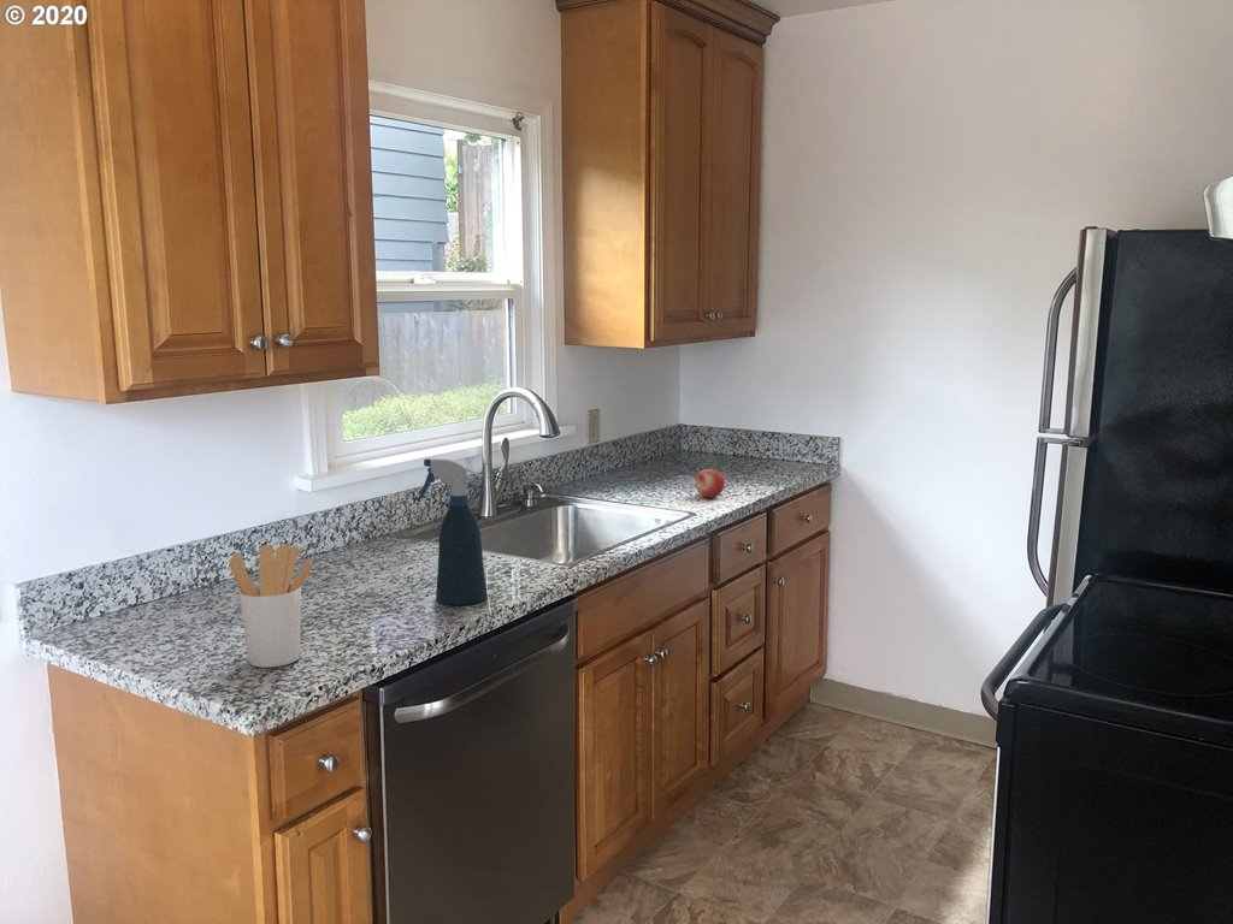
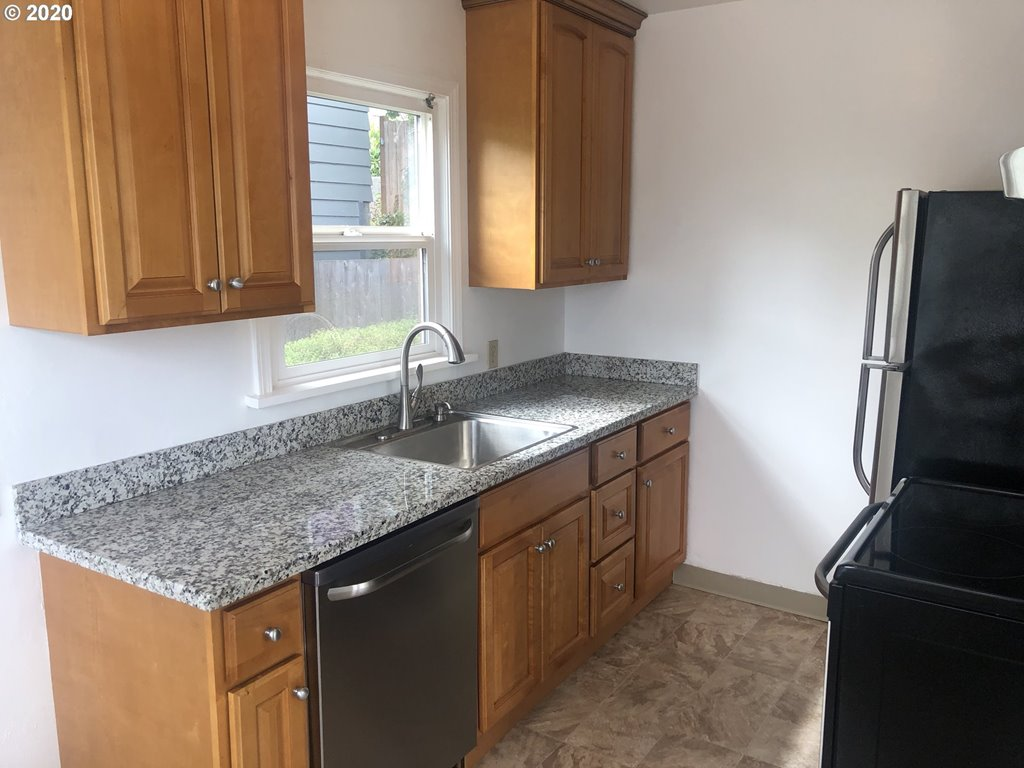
- spray bottle (455, 528)
- utensil holder (273, 602)
- fruit (709, 482)
